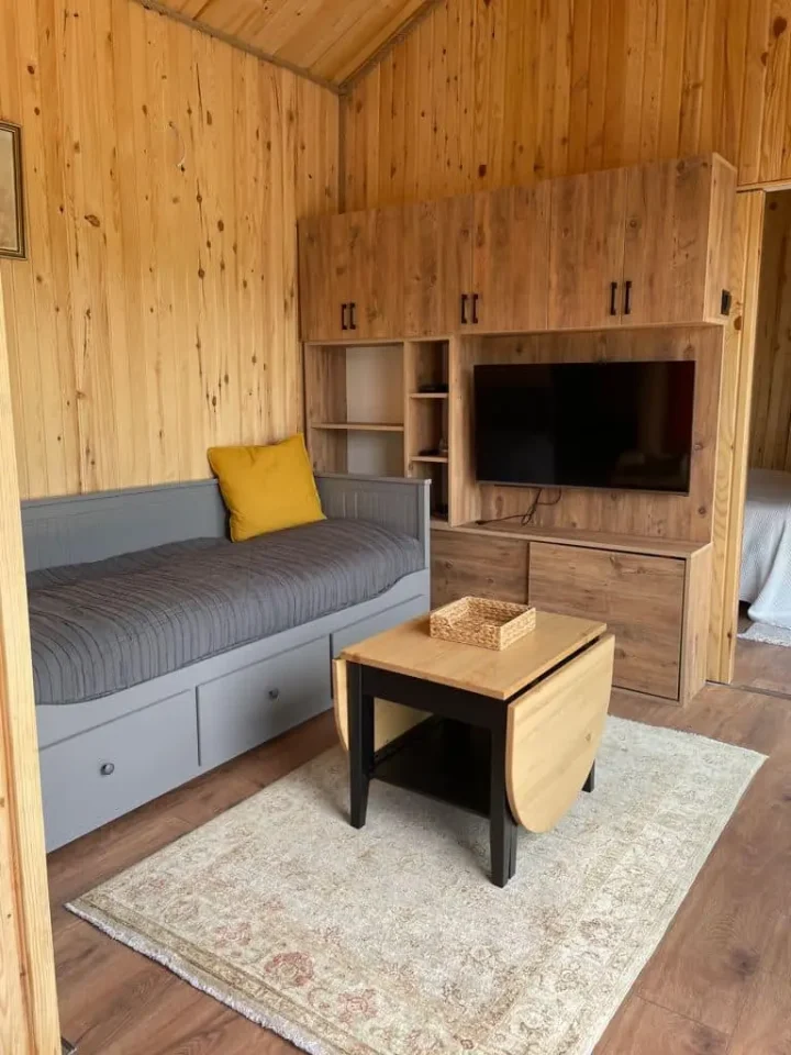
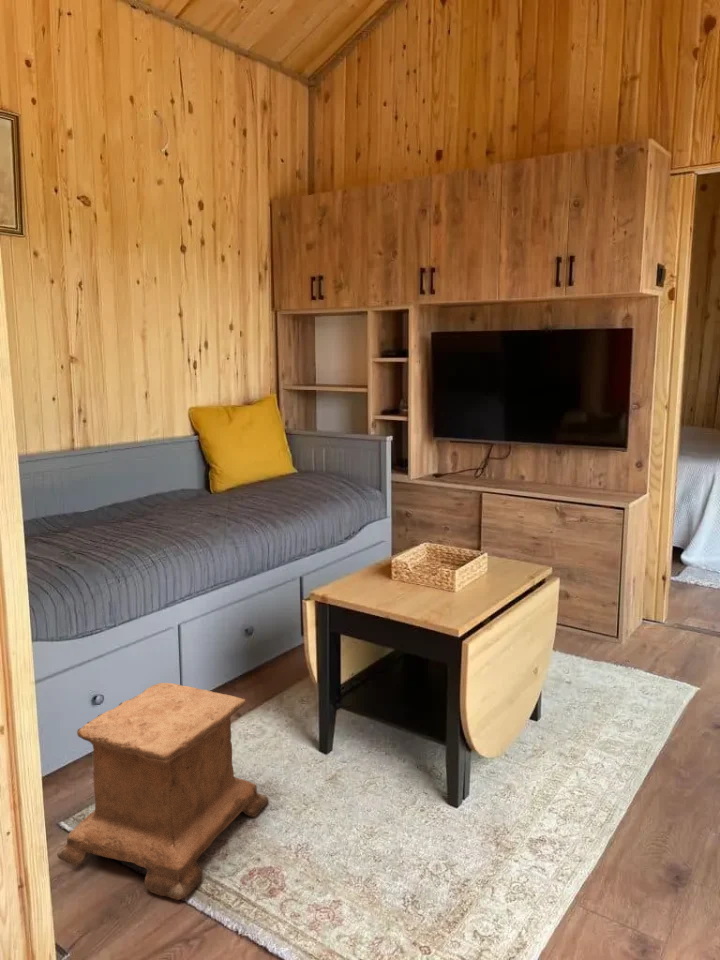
+ stool (166, 771)
